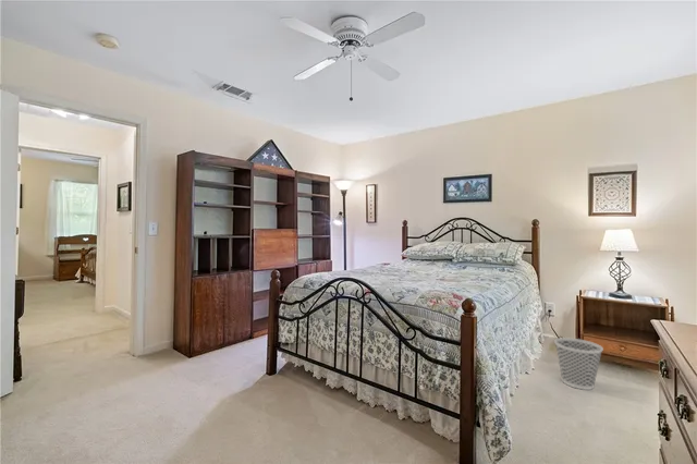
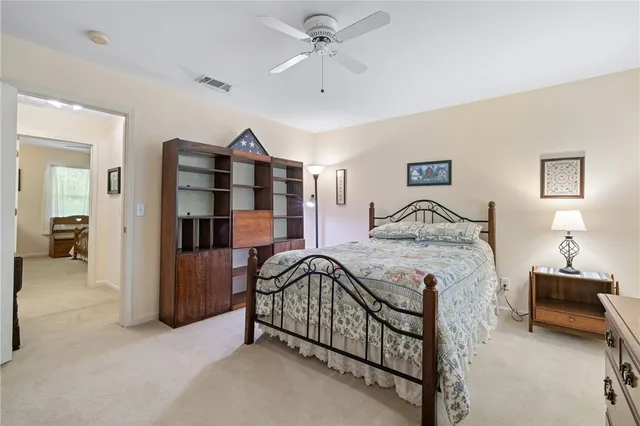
- wastebasket (577, 364)
